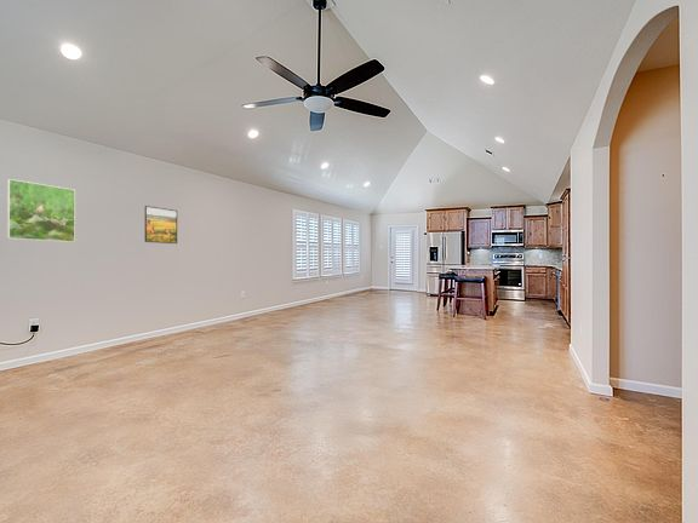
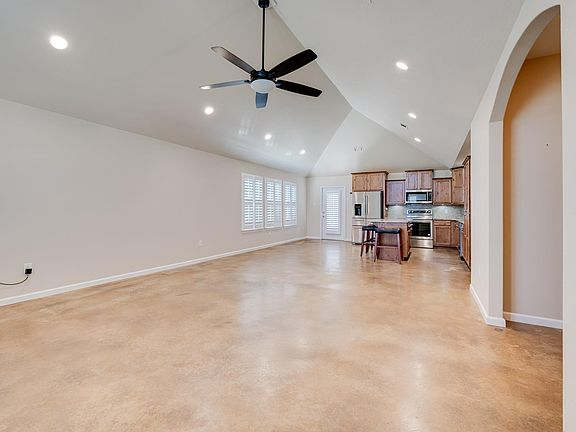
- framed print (161, 225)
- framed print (42, 212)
